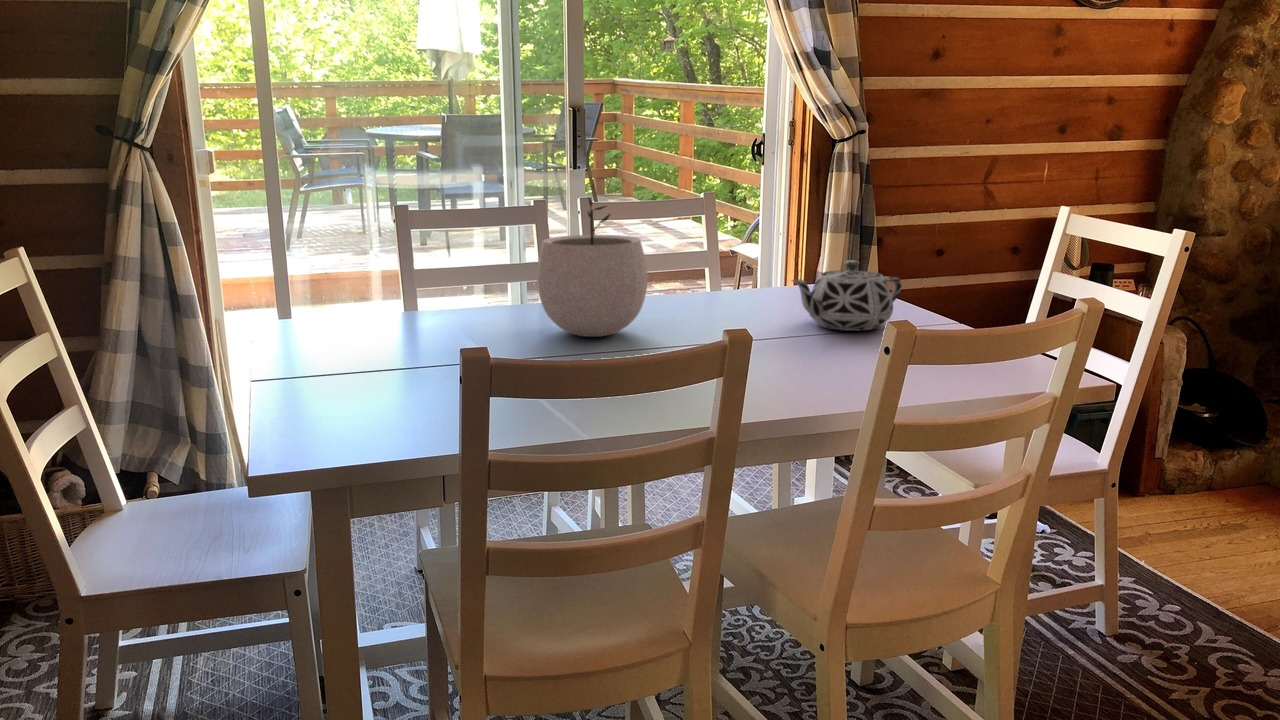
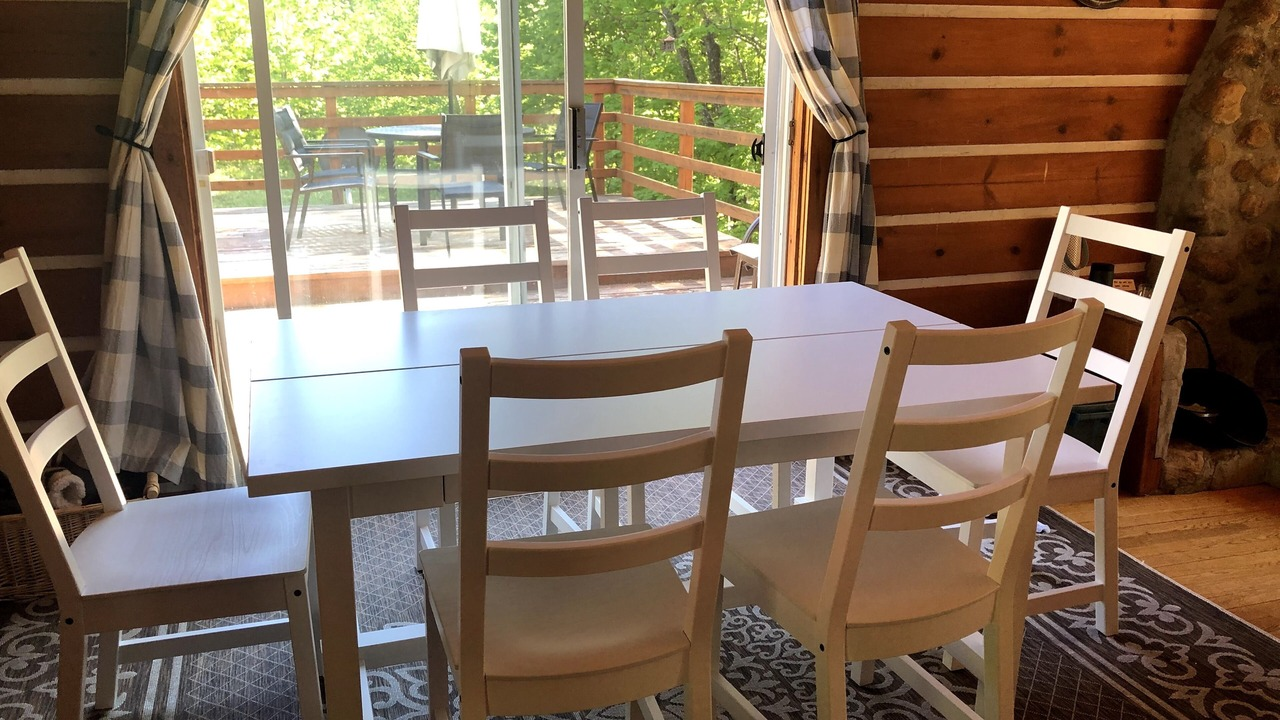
- teapot (846, 294)
- plant pot (592, 266)
